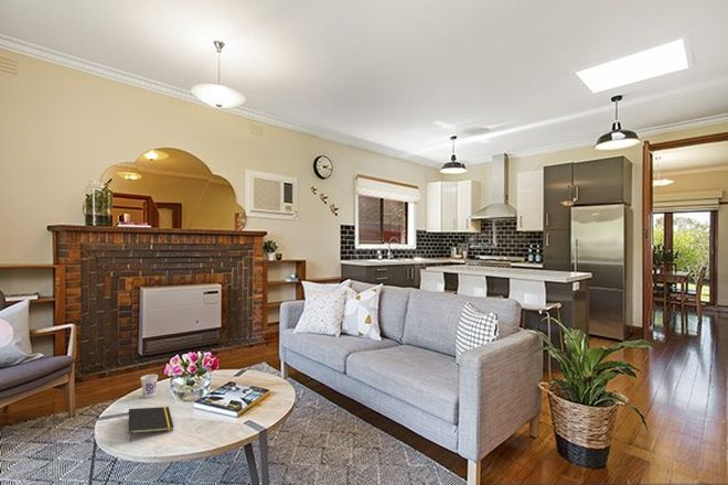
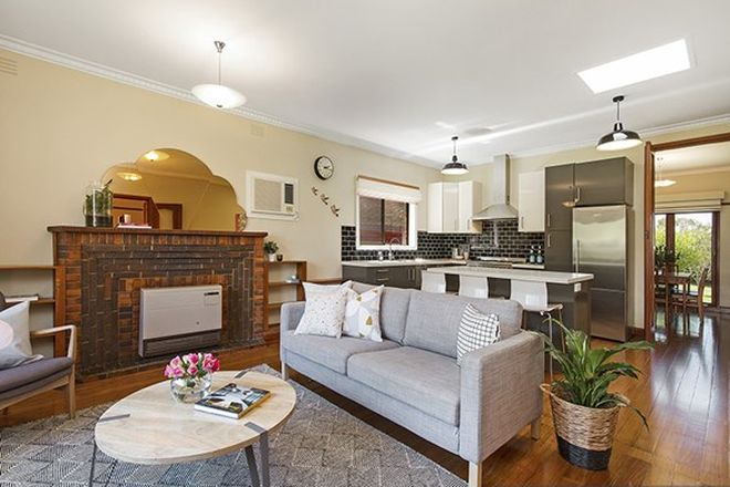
- cup (149, 386)
- notepad (150, 419)
